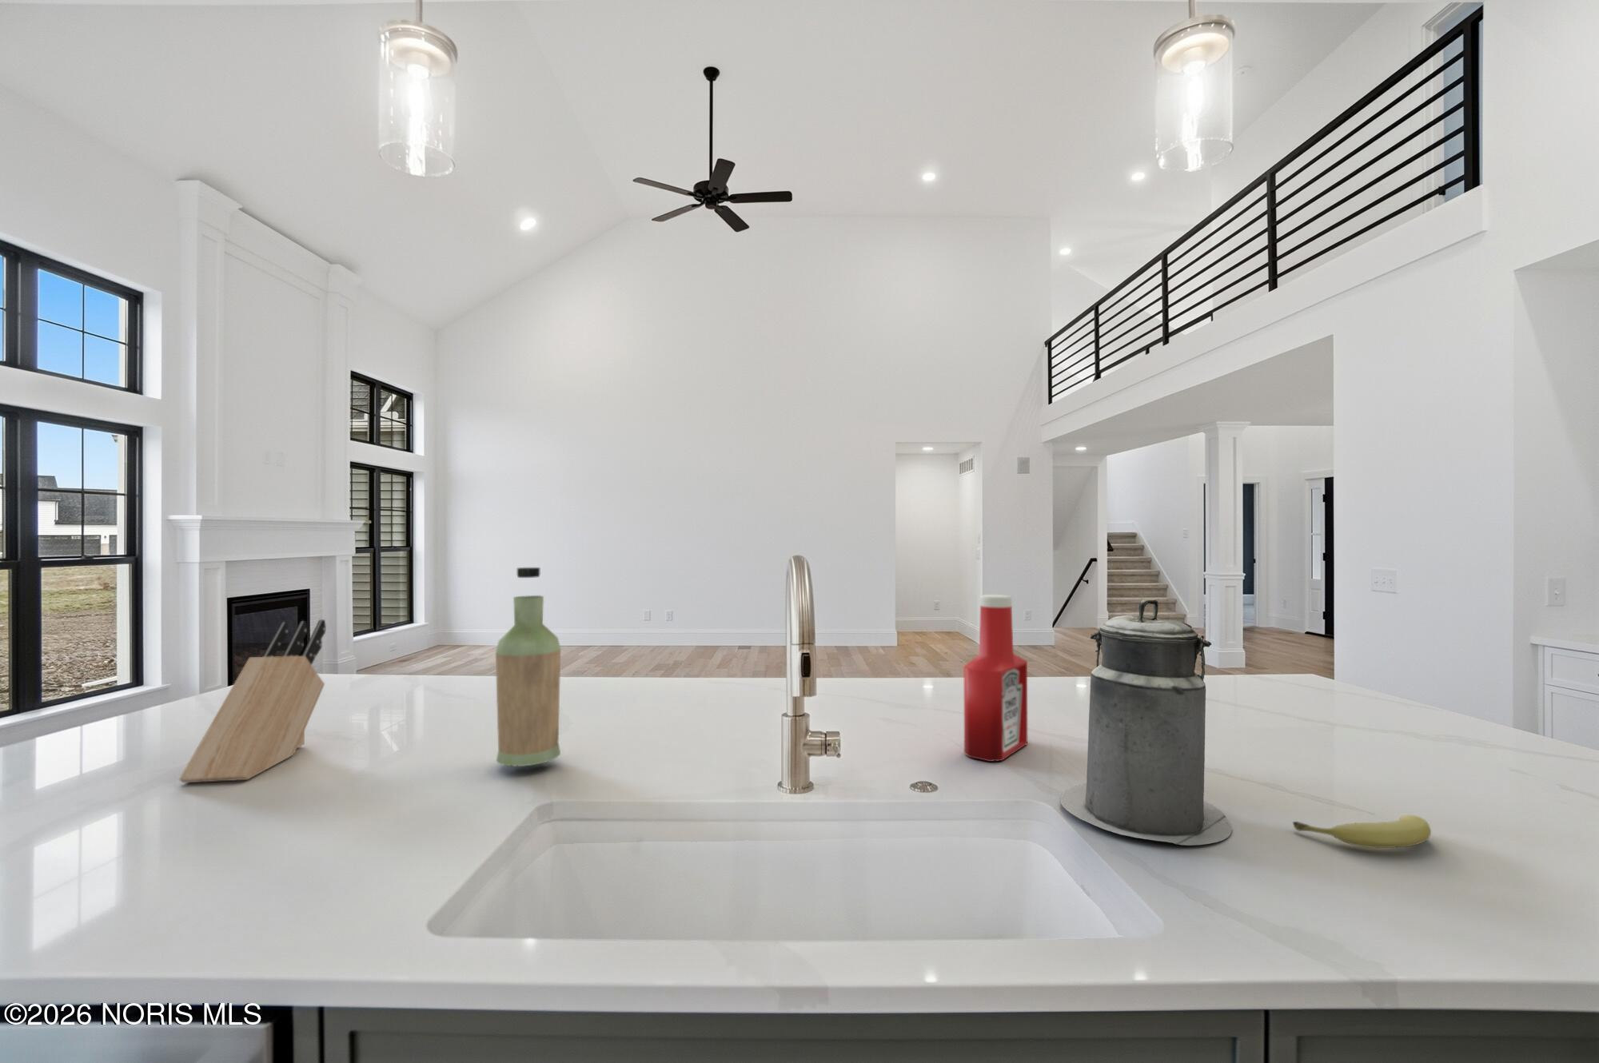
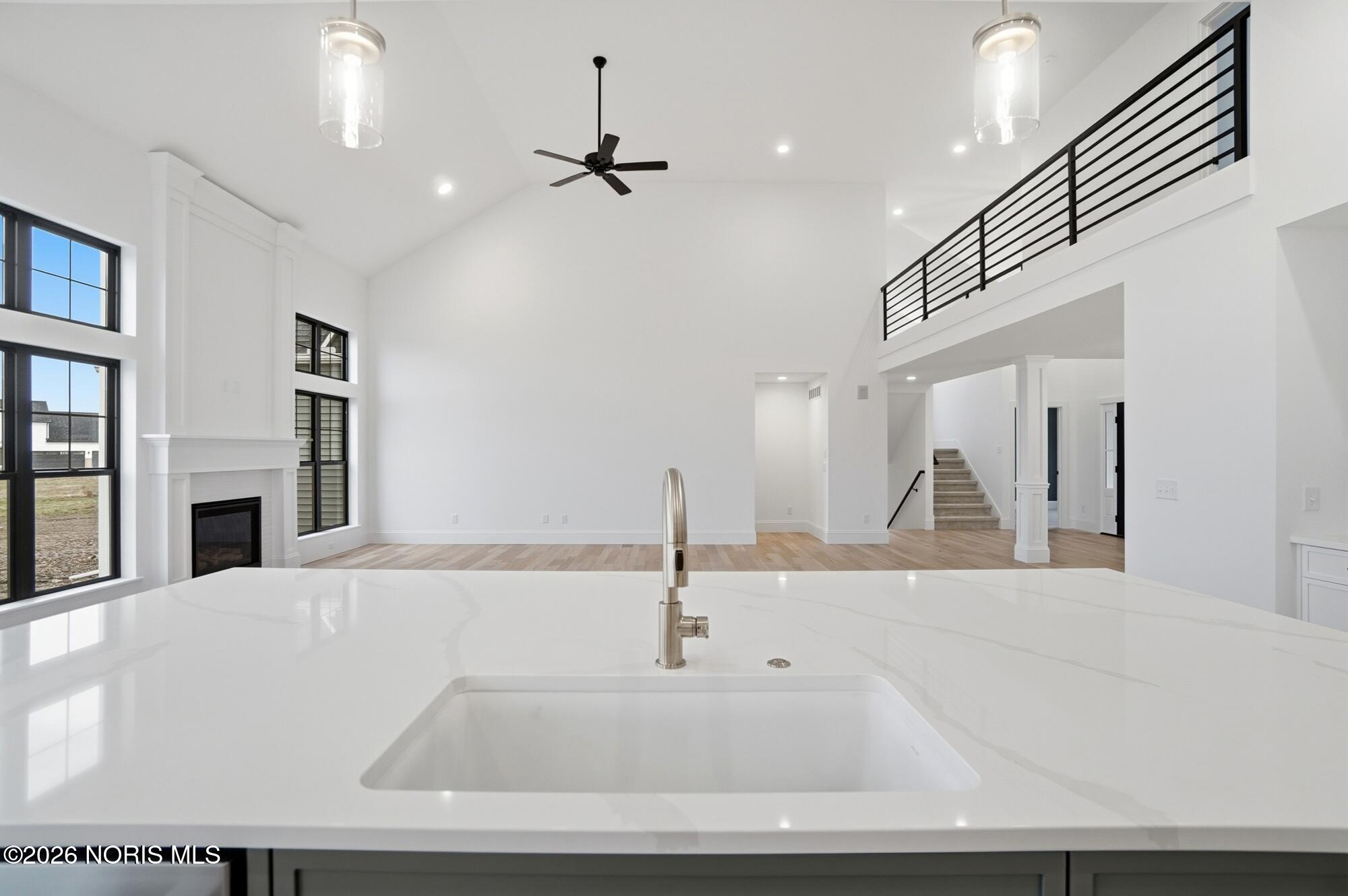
- knife block (266, 692)
- fruit (1374, 827)
- soap bottle (996, 673)
- bottle (529, 666)
- canister (1141, 705)
